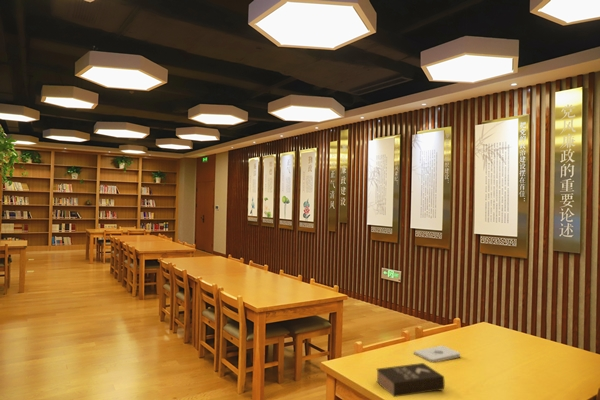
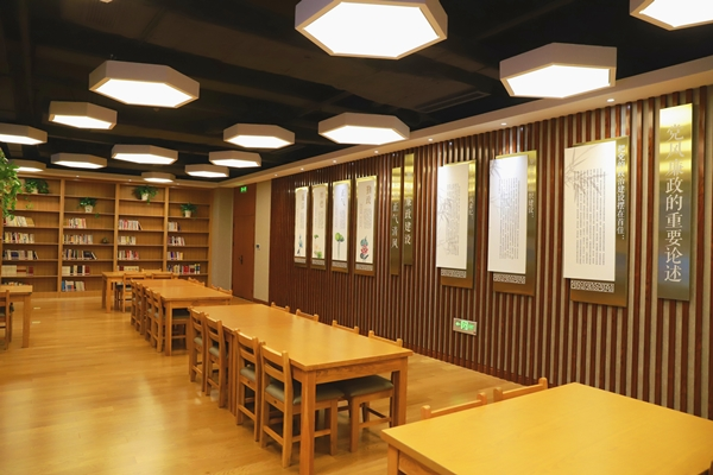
- notepad (437, 353)
- book (409, 379)
